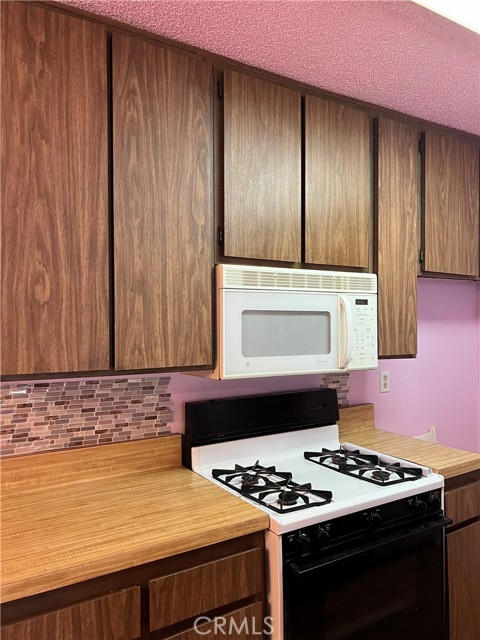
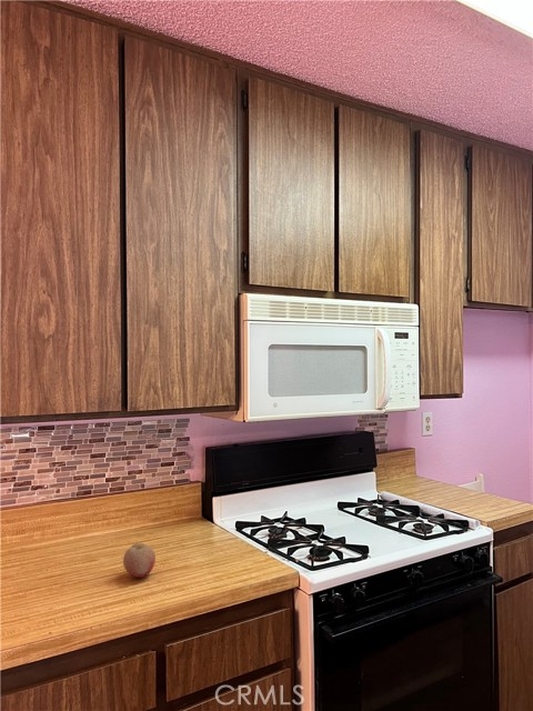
+ fruit (139, 560)
